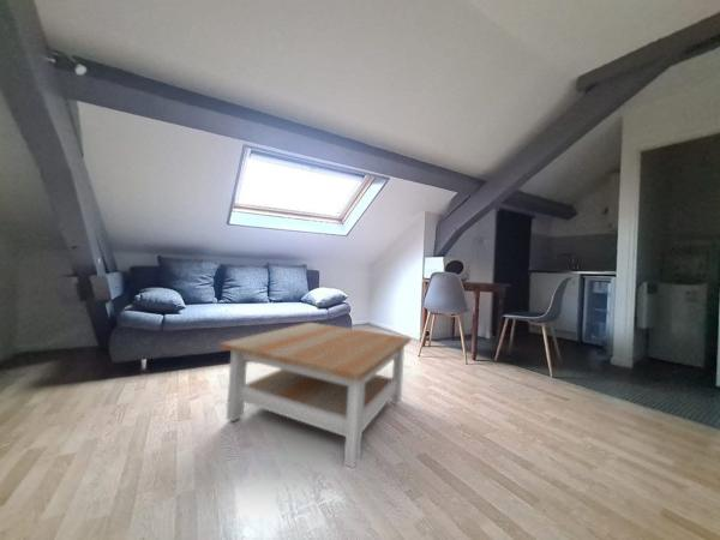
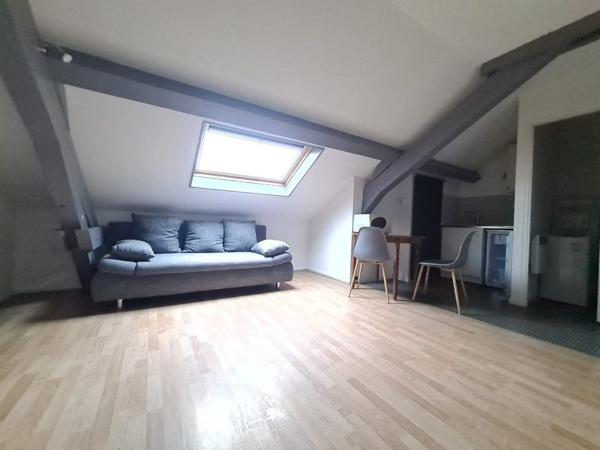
- coffee table (324, 374)
